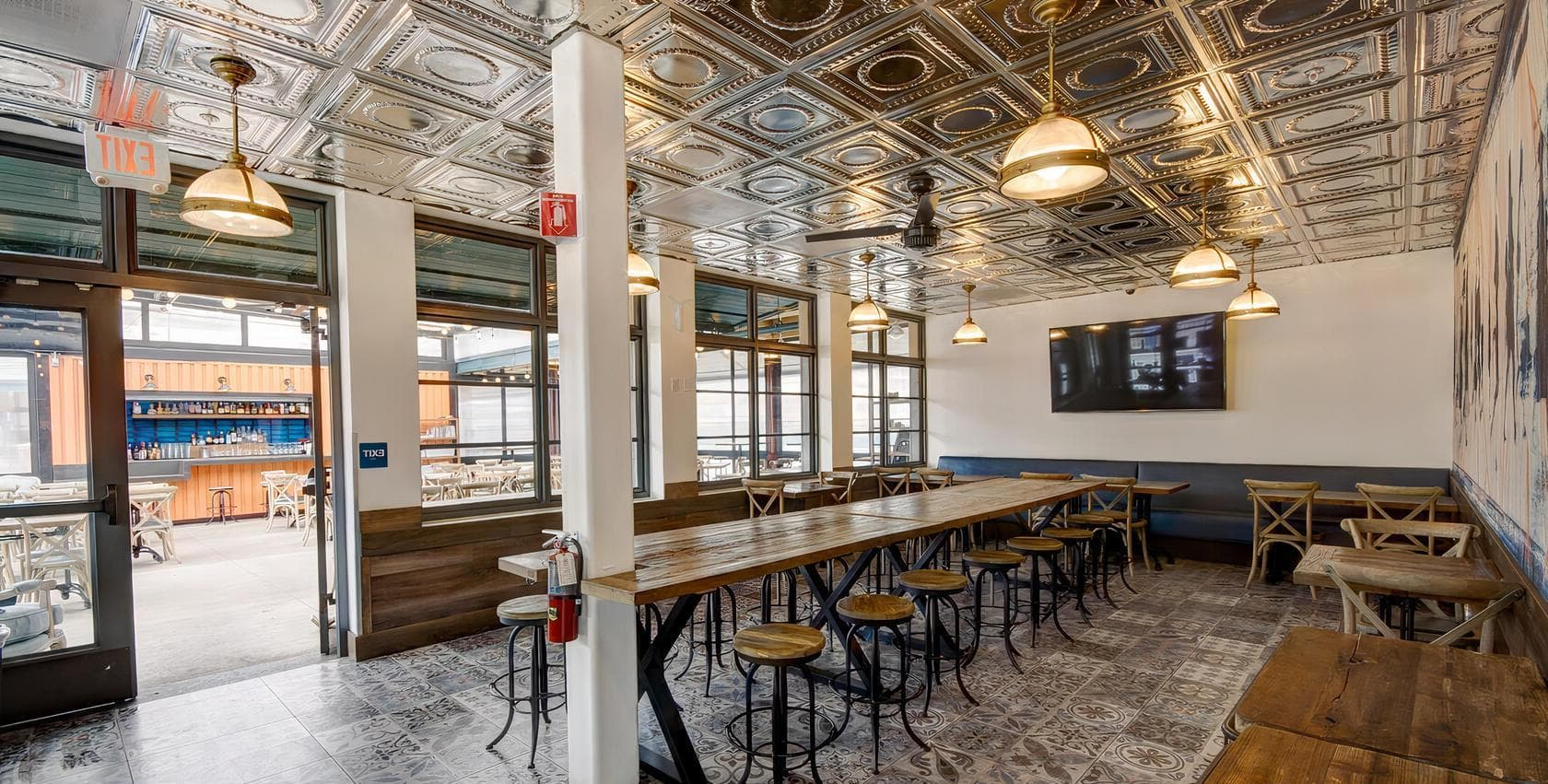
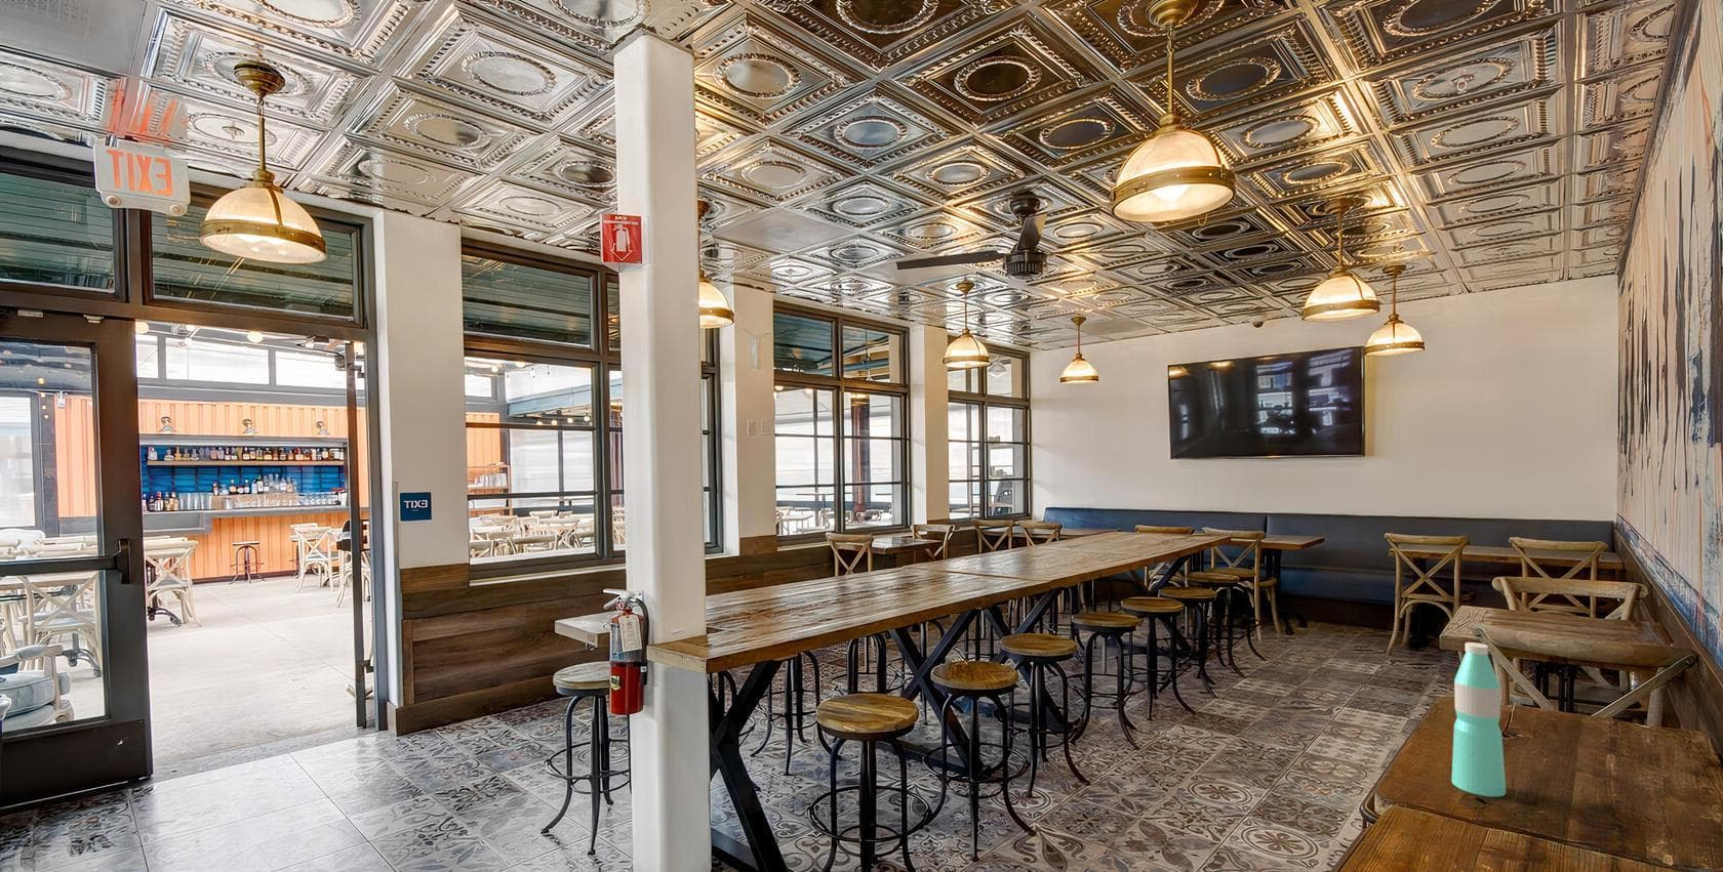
+ water bottle (1477, 715)
